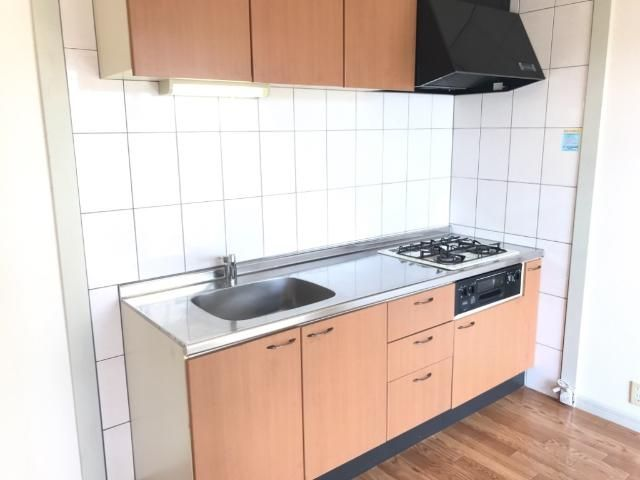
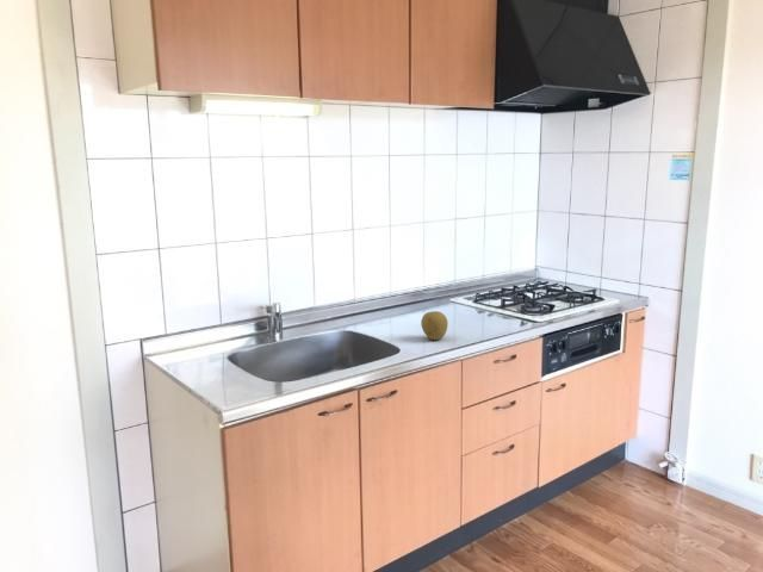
+ fruit (434, 324)
